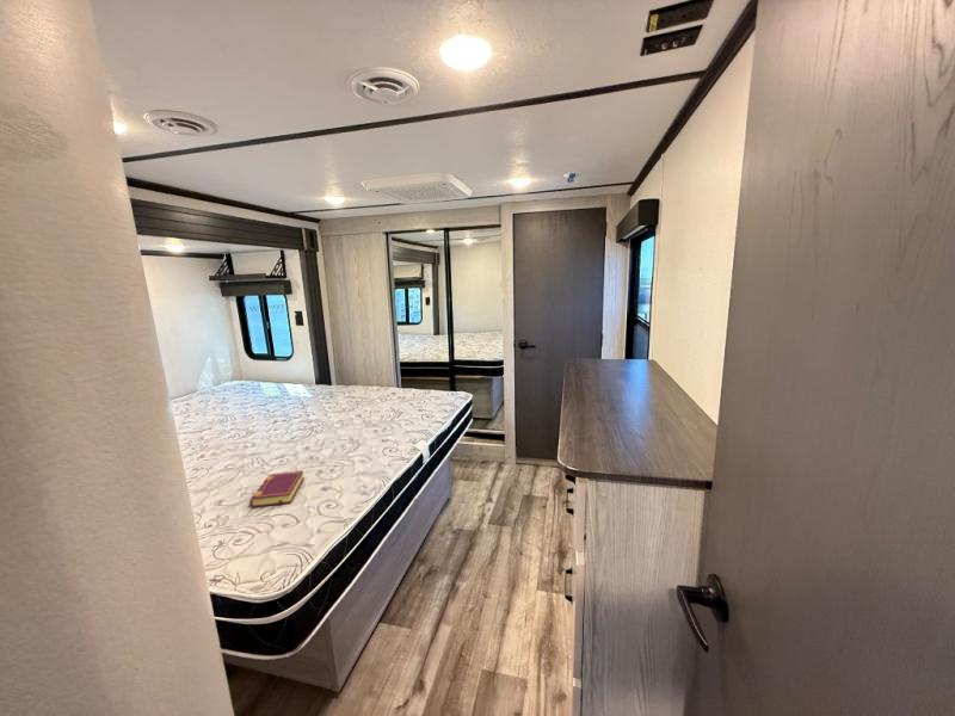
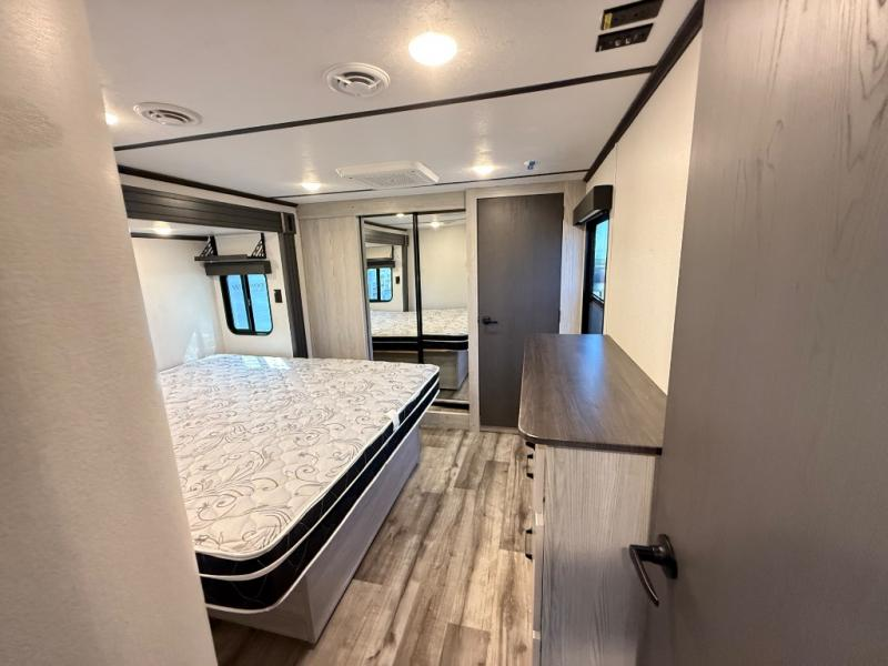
- book (278, 488)
